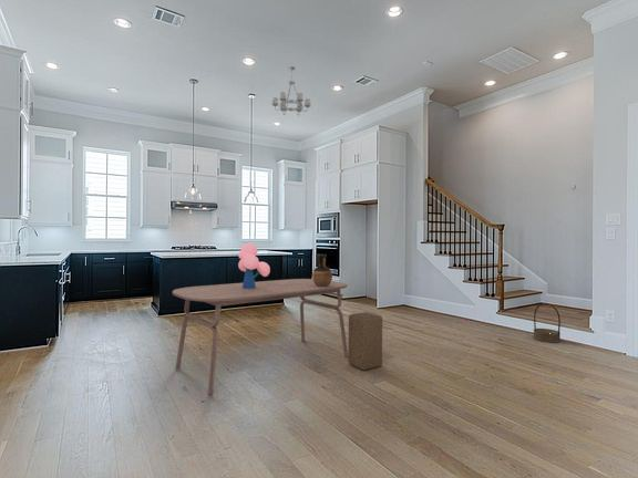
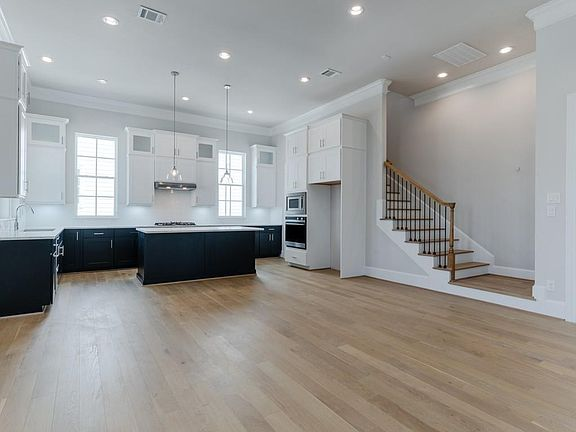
- chandelier (289, 90)
- ceramic jug (322, 269)
- bouquet (250, 264)
- dining table (259, 301)
- basket (546, 329)
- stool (364, 340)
